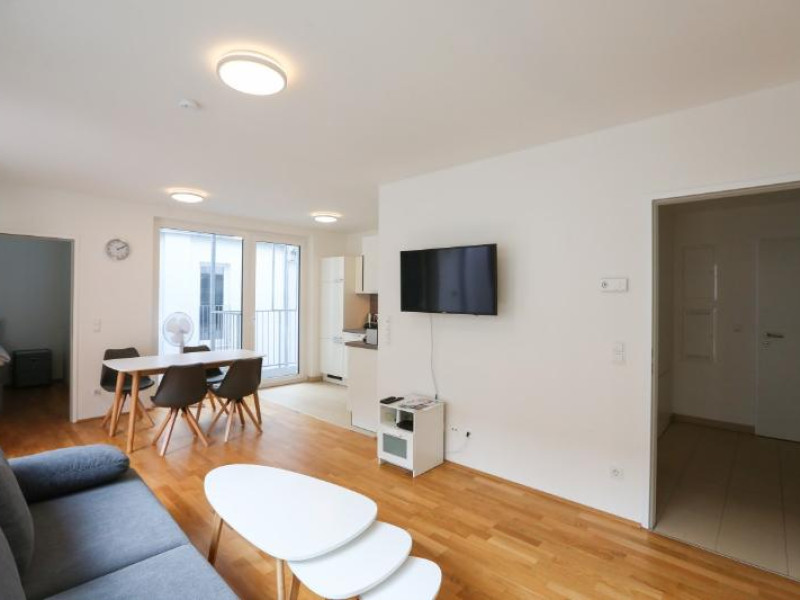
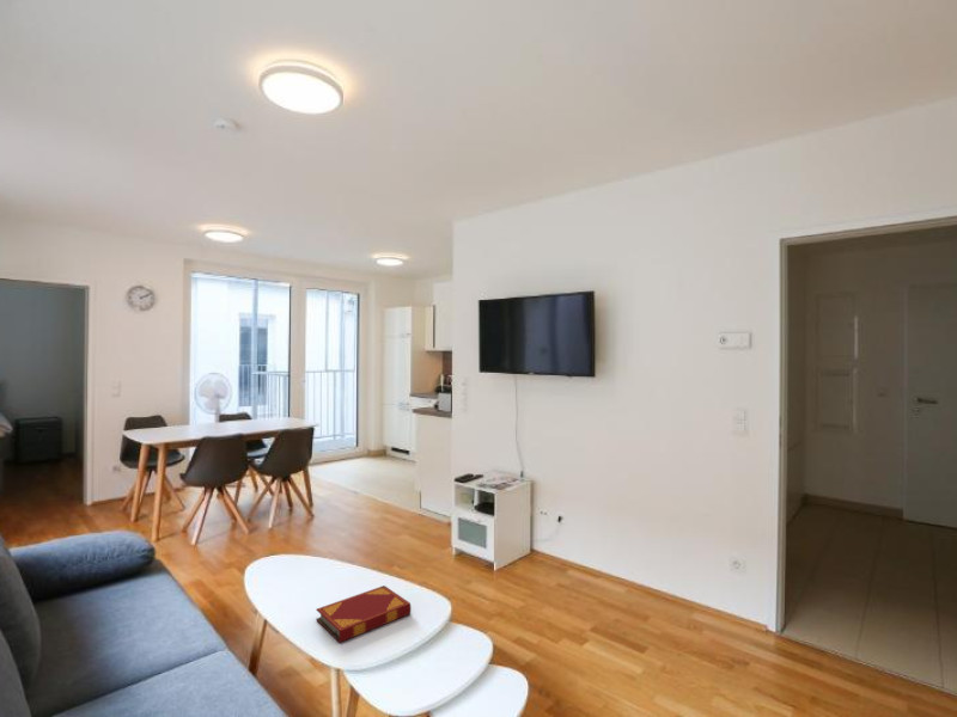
+ hardback book (364, 611)
